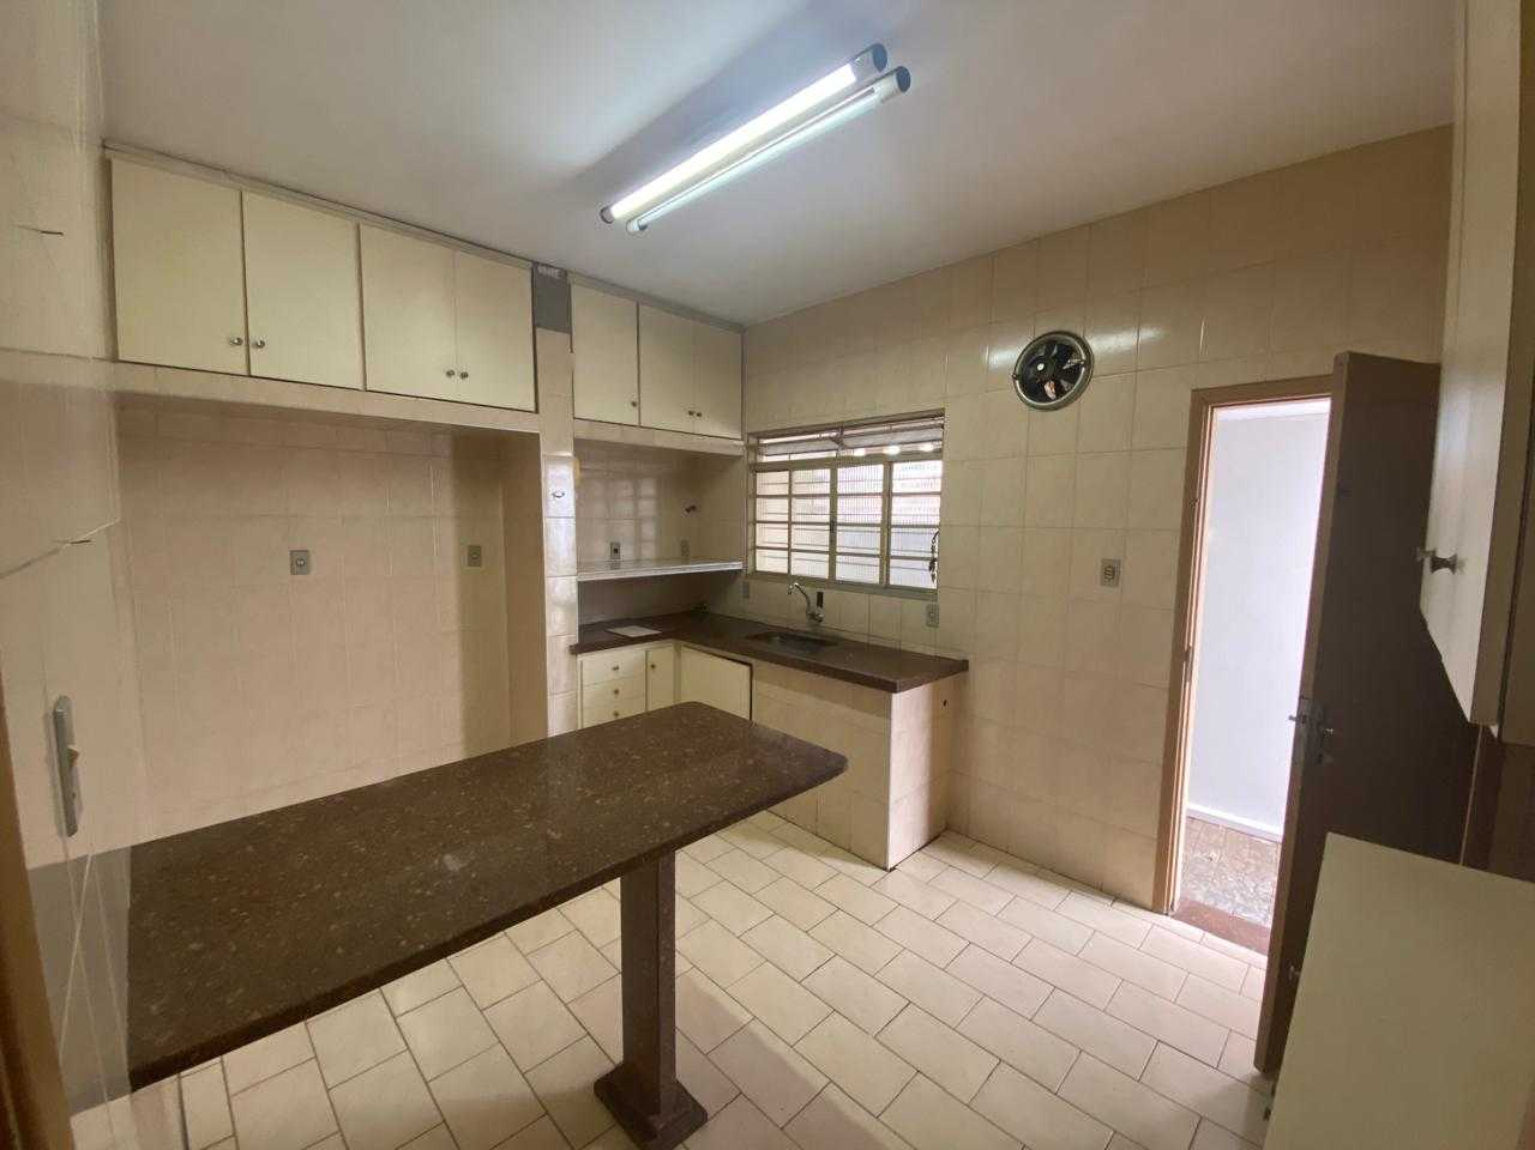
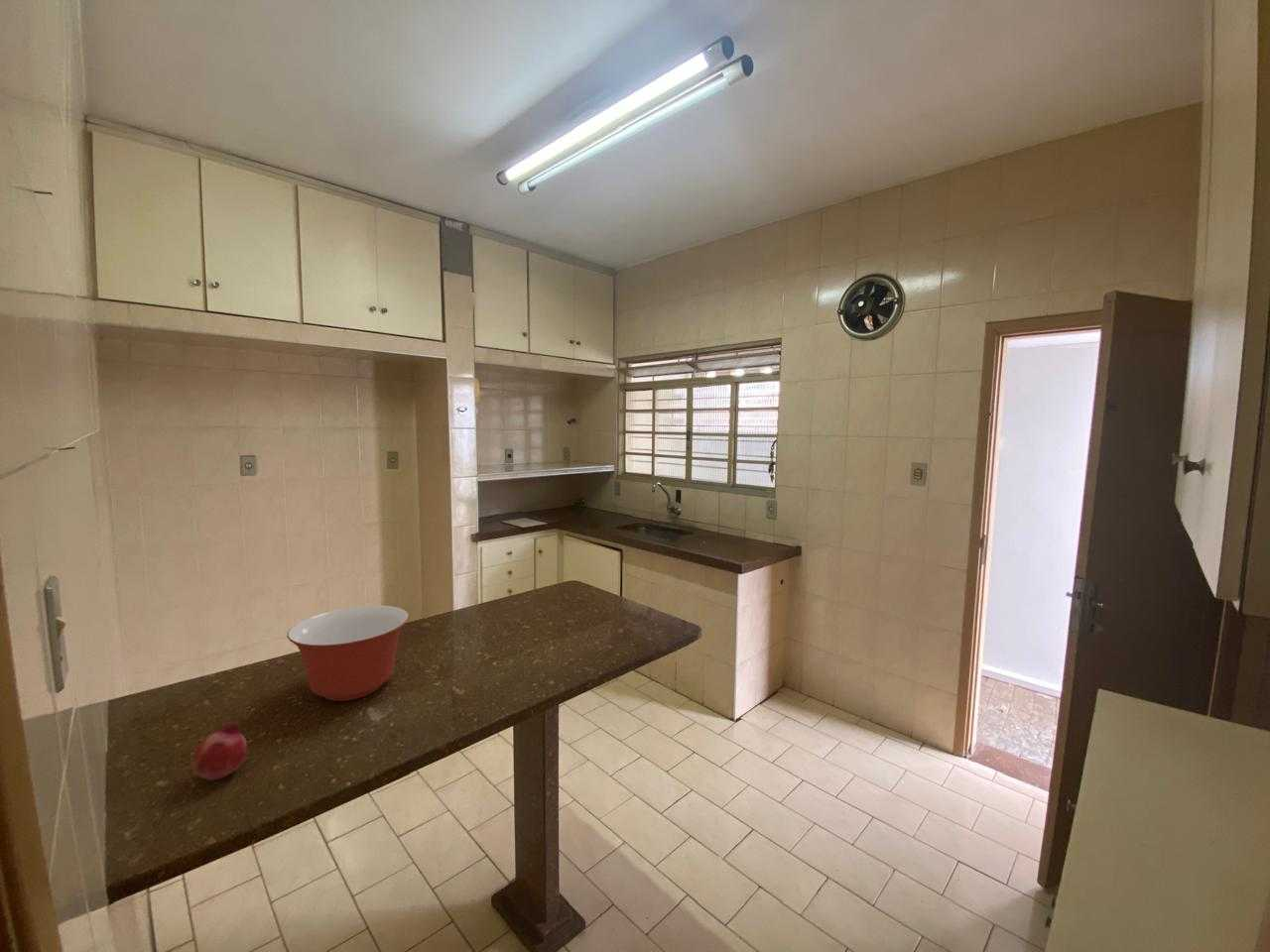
+ mixing bowl (352, 654)
+ fruit (219, 751)
